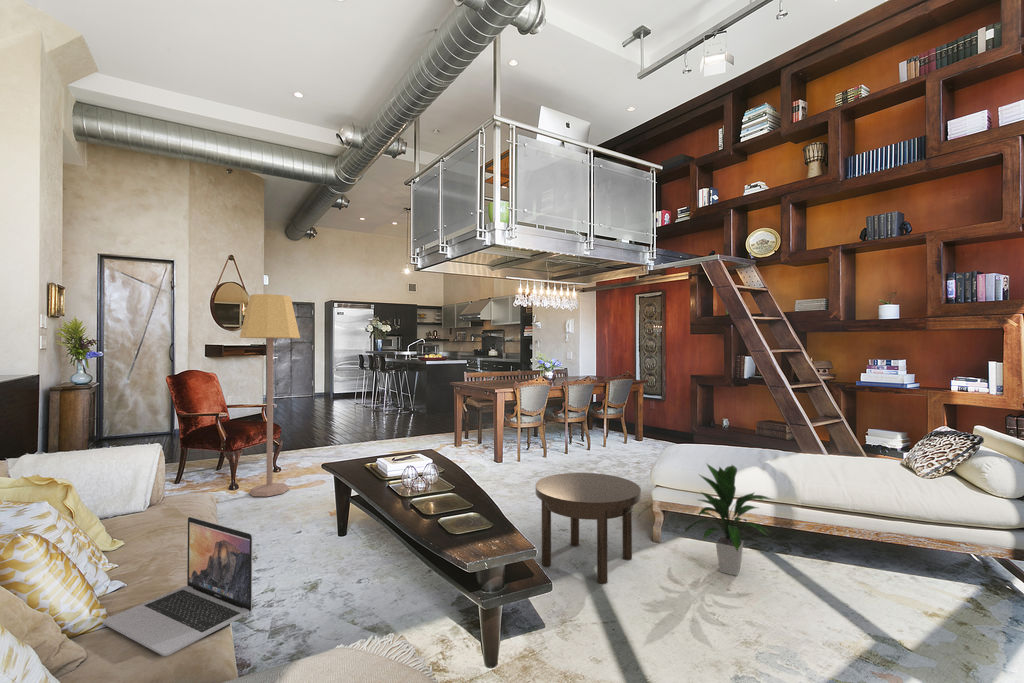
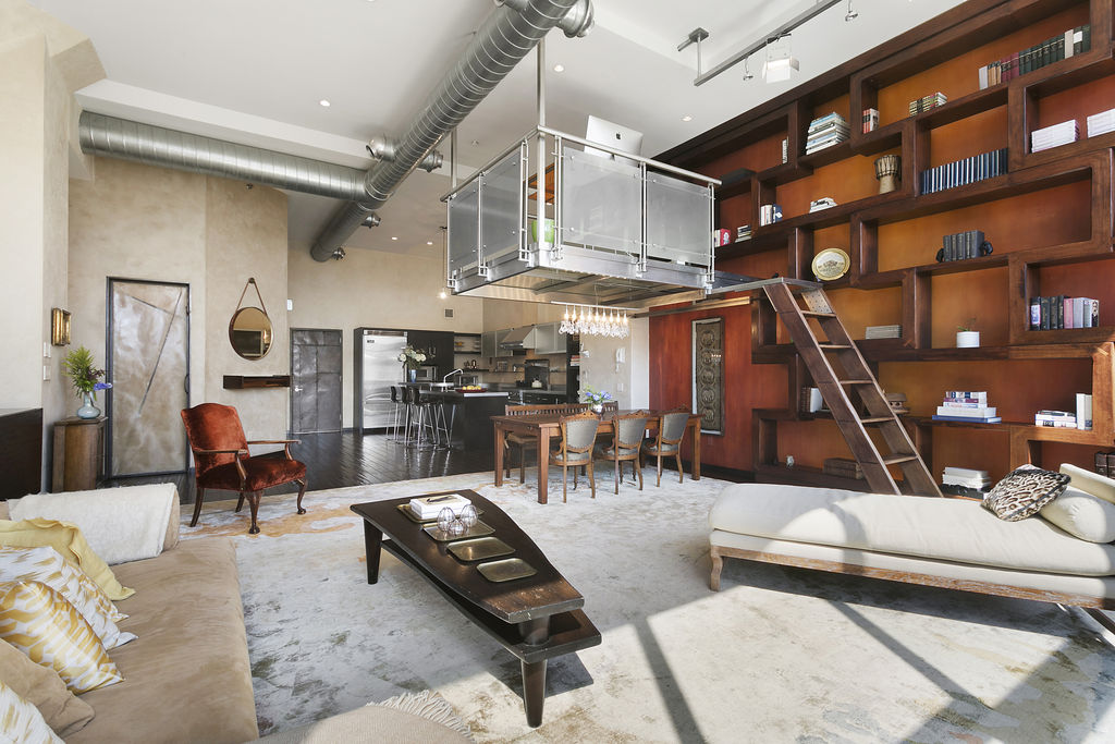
- lamp (270, 393)
- side table (588, 519)
- indoor plant (726, 514)
- laptop (187, 578)
